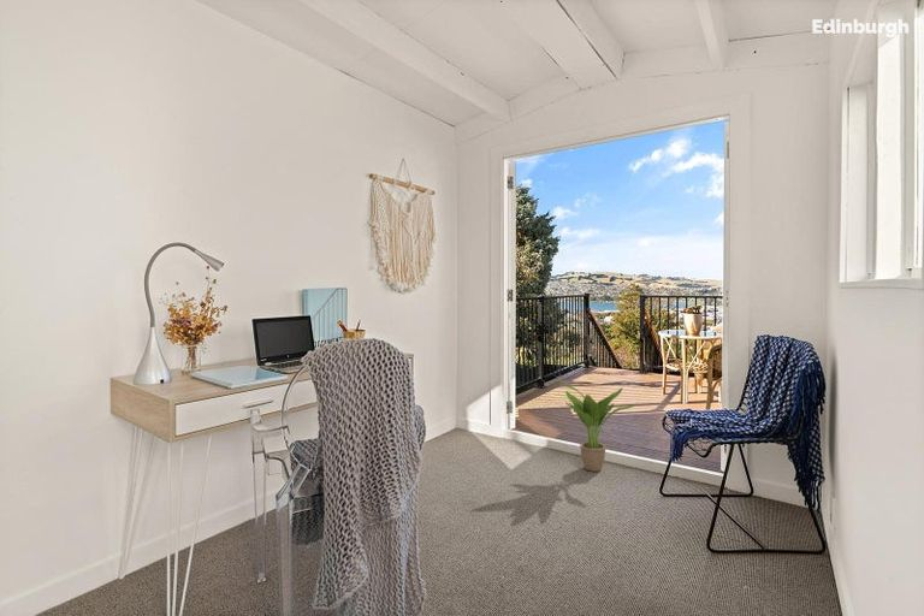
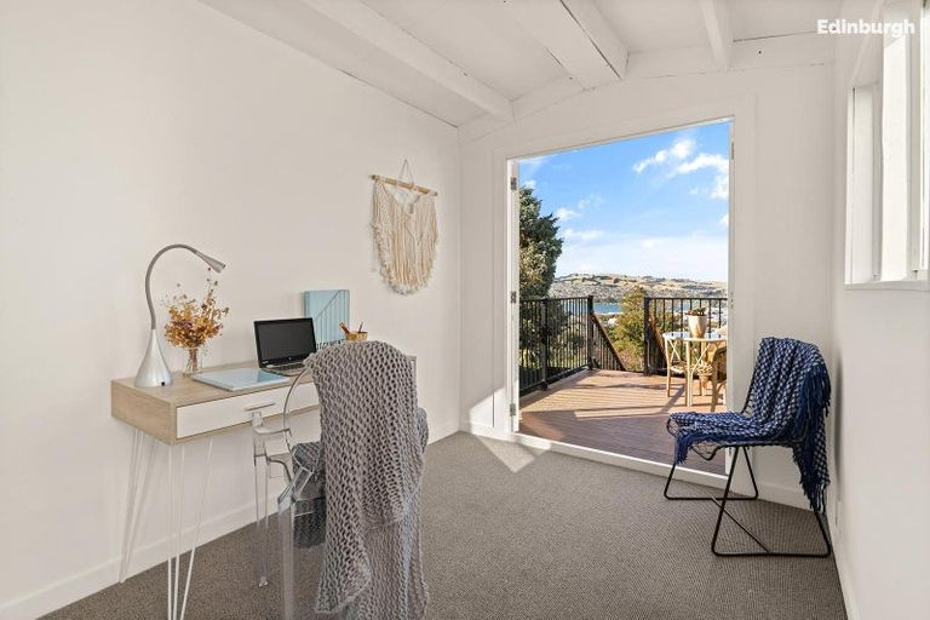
- potted plant (592, 425)
